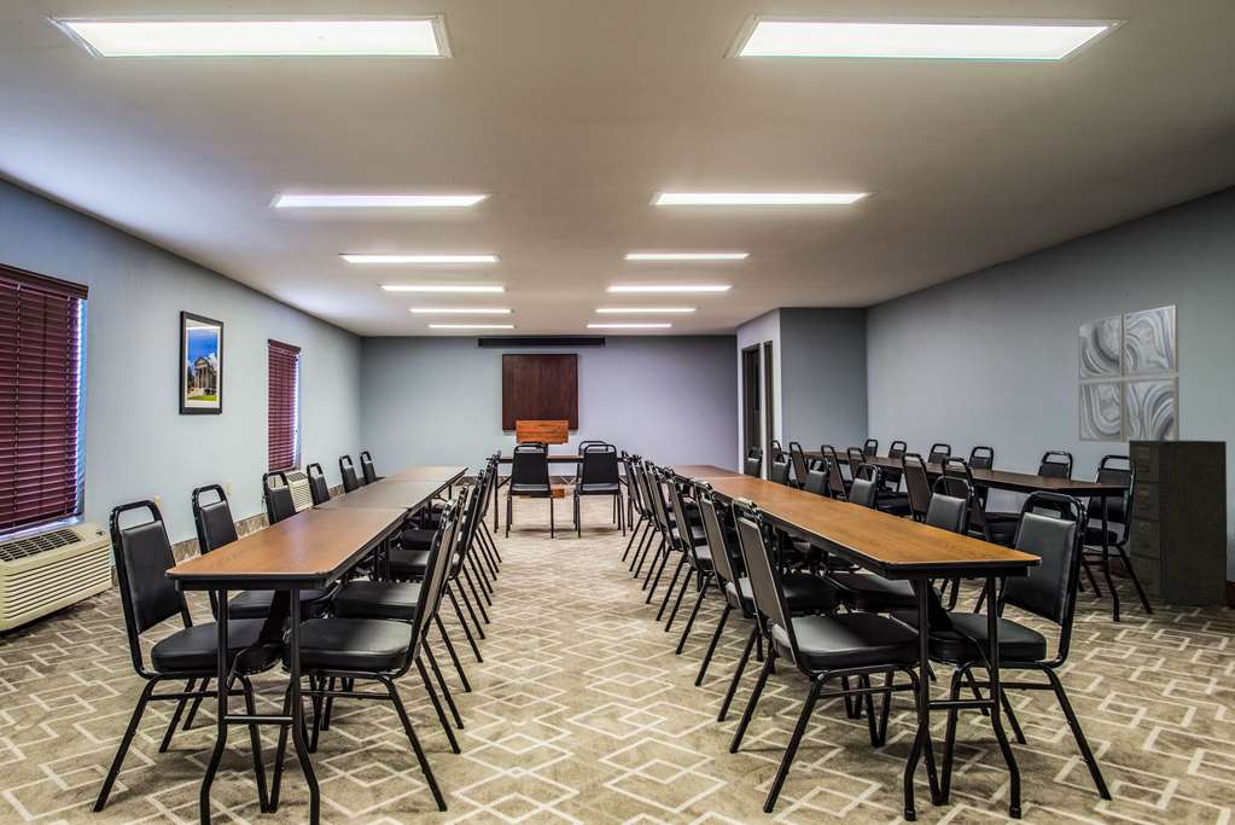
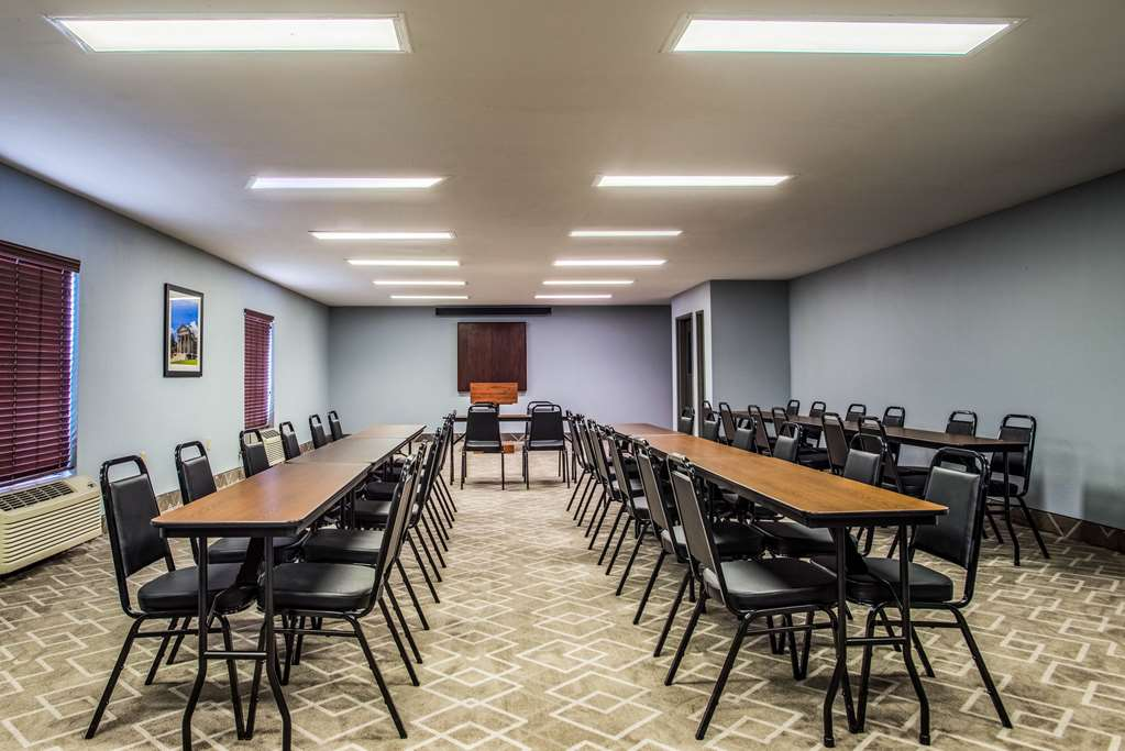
- wall art (1124, 376)
- filing cabinet (1175, 519)
